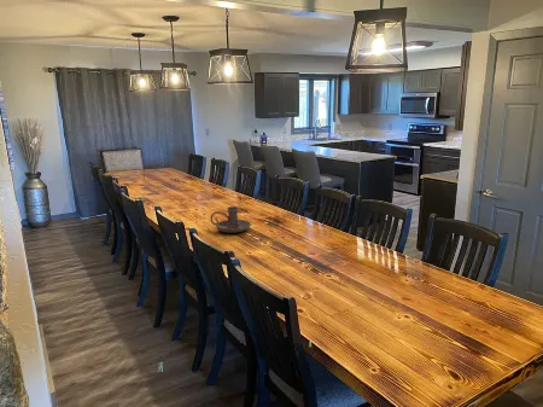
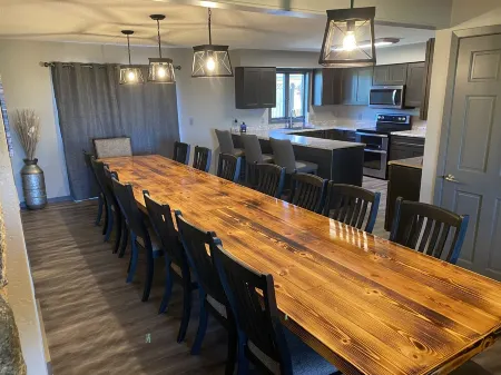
- candle holder (229, 219)
